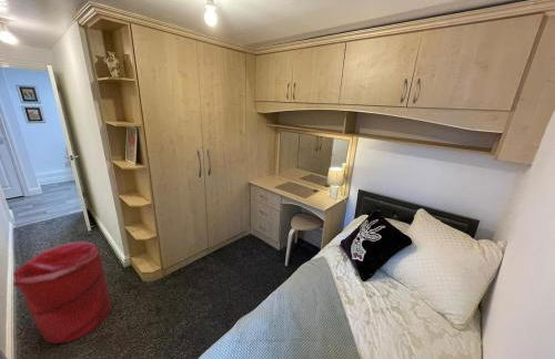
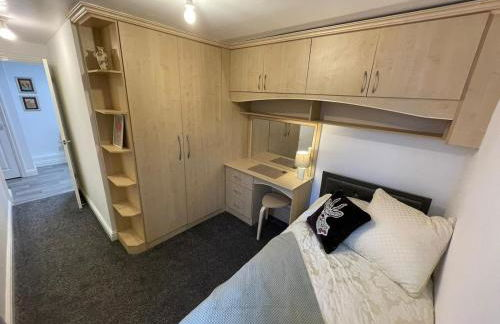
- laundry hamper (68, 289)
